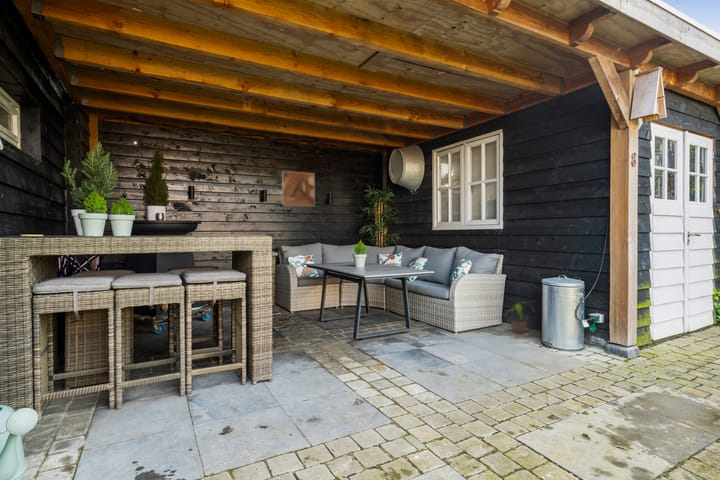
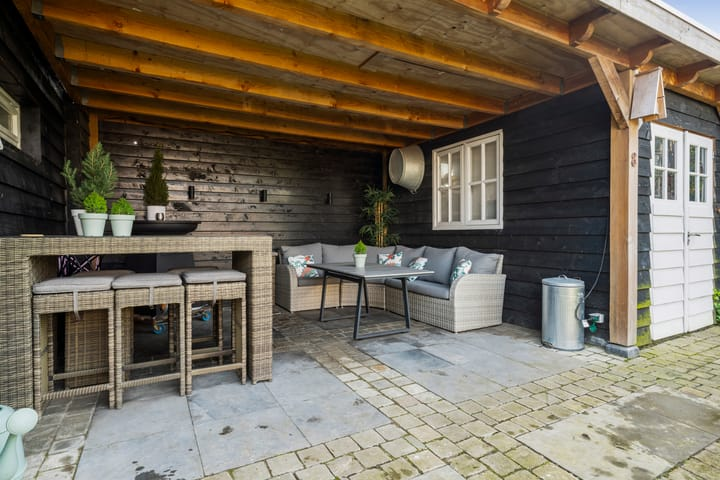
- potted plant (517, 316)
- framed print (298, 189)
